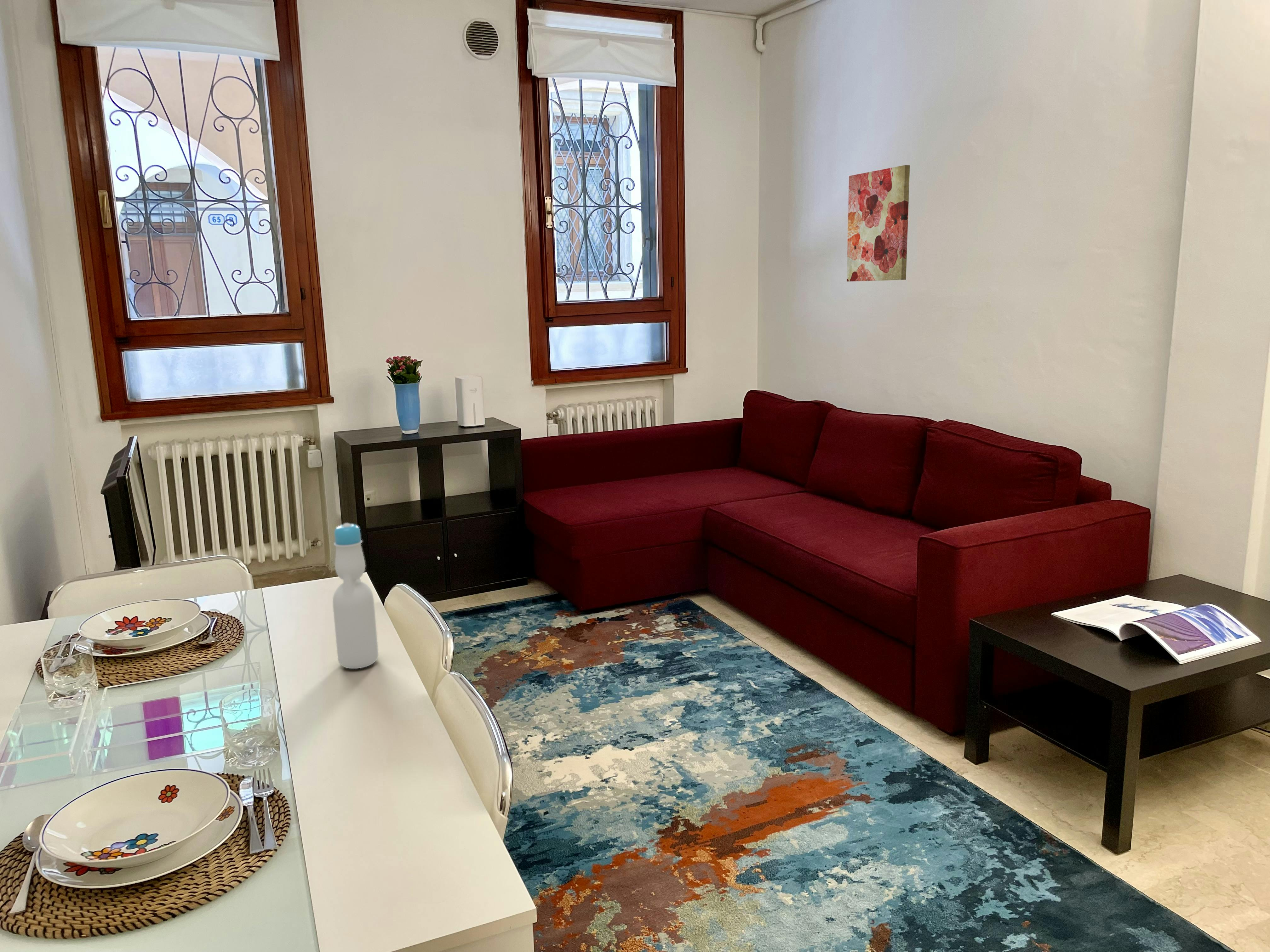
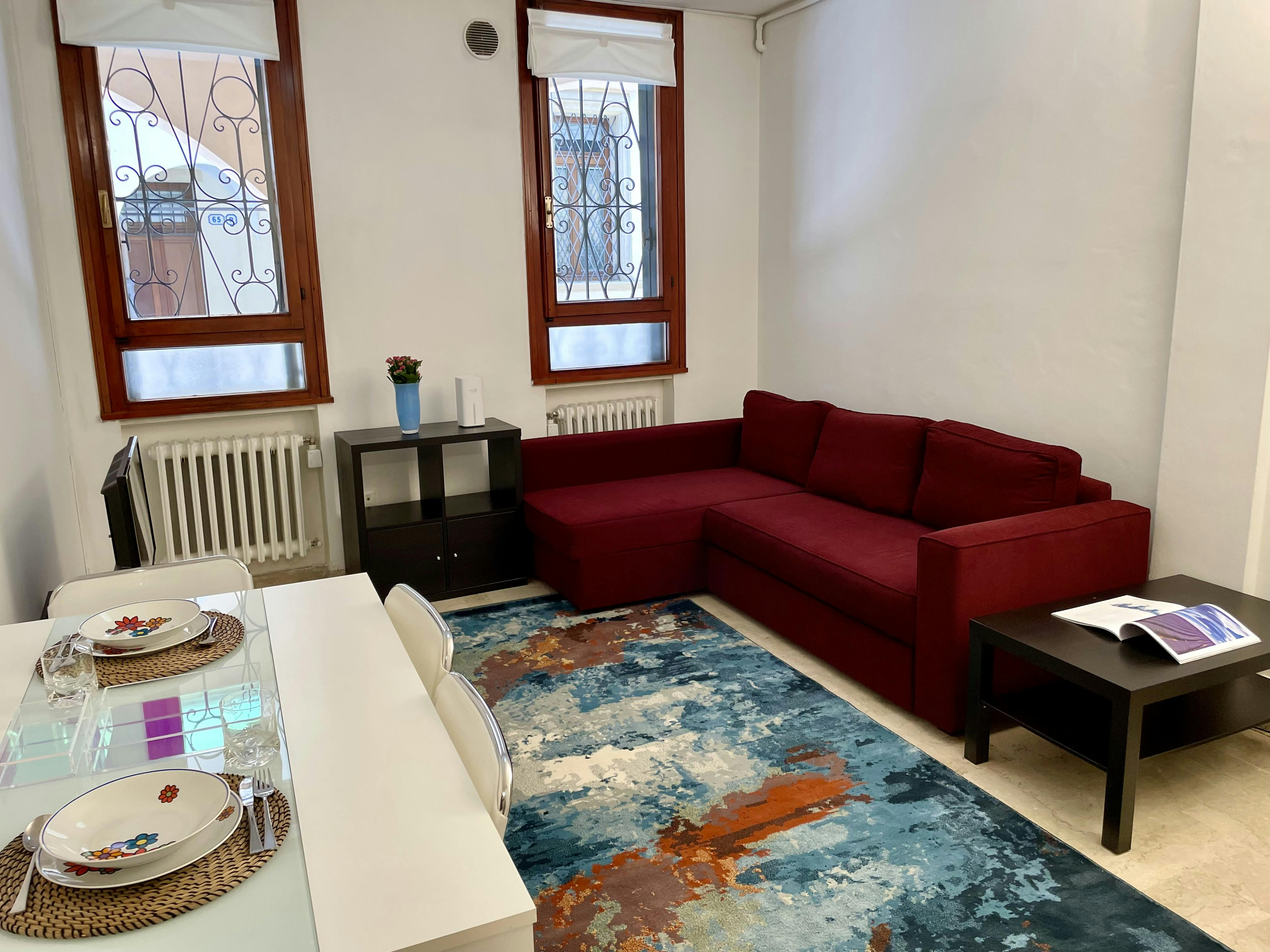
- bottle (353, 594)
- wall art (877, 226)
